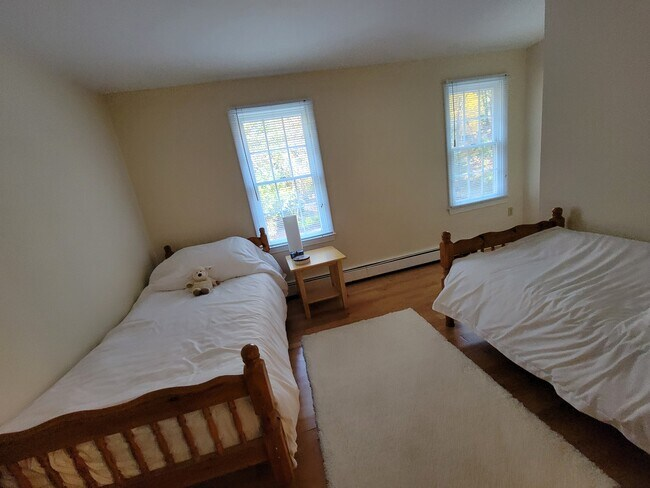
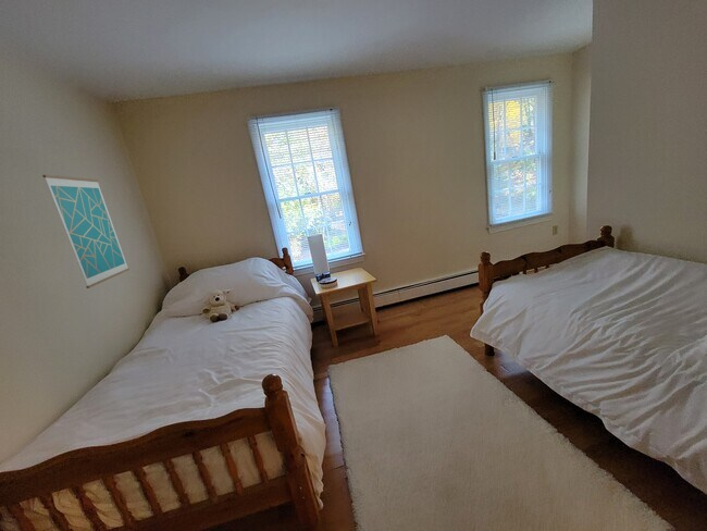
+ wall art (92, 230)
